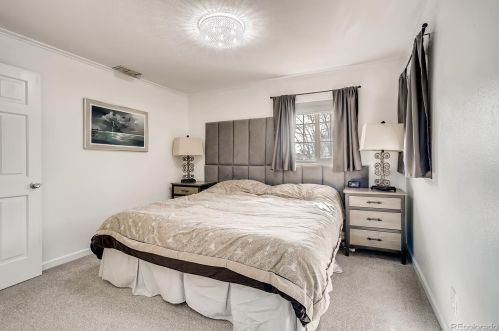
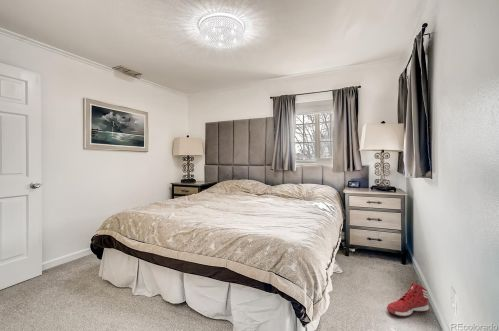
+ sneaker (407, 297)
